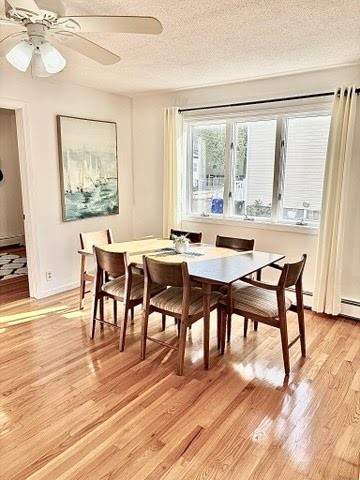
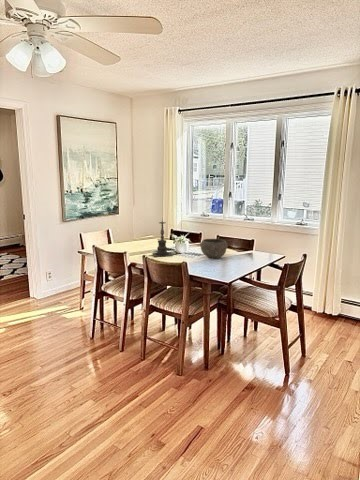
+ candle holder (162, 235)
+ bowl (213, 248)
